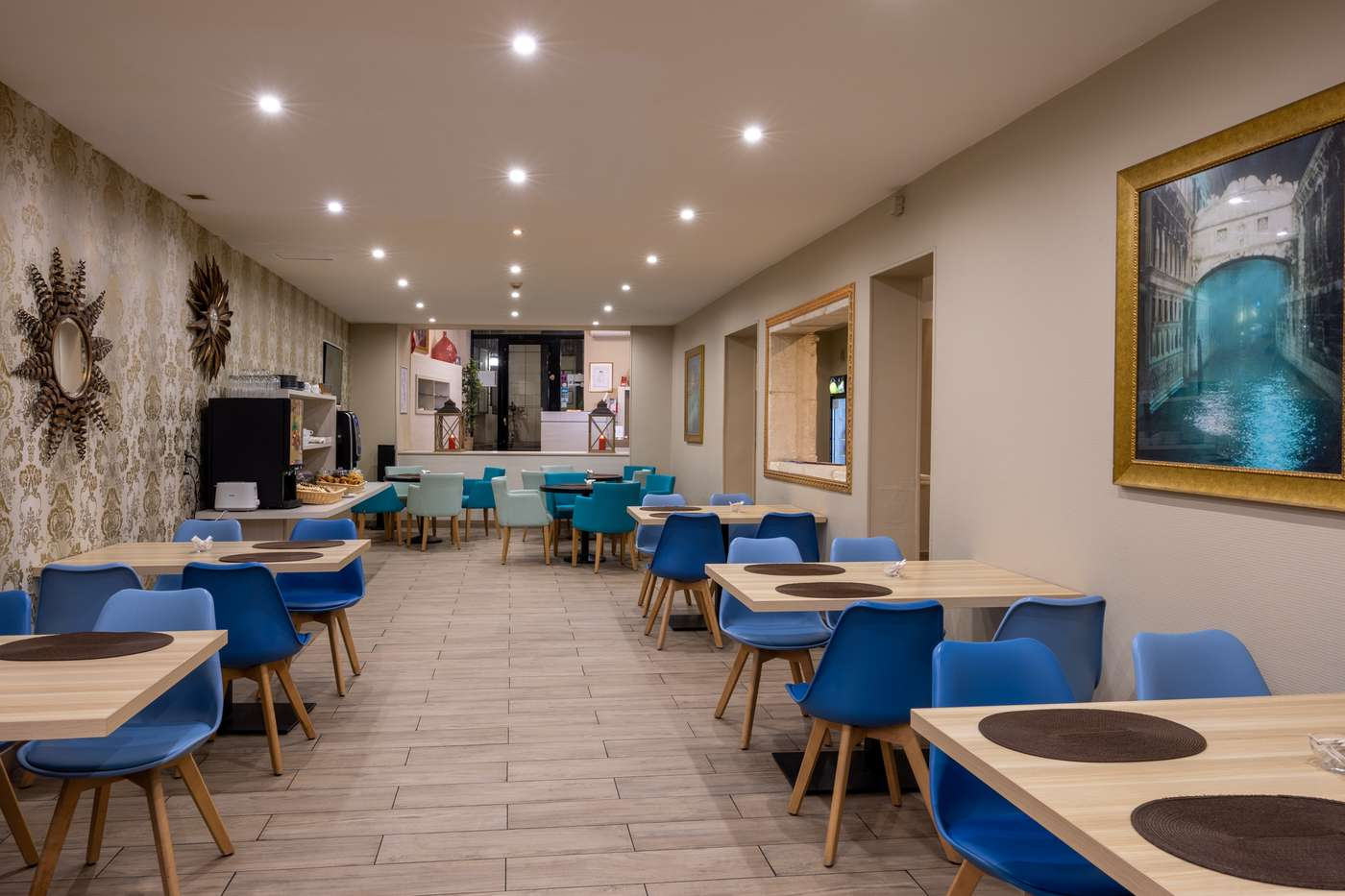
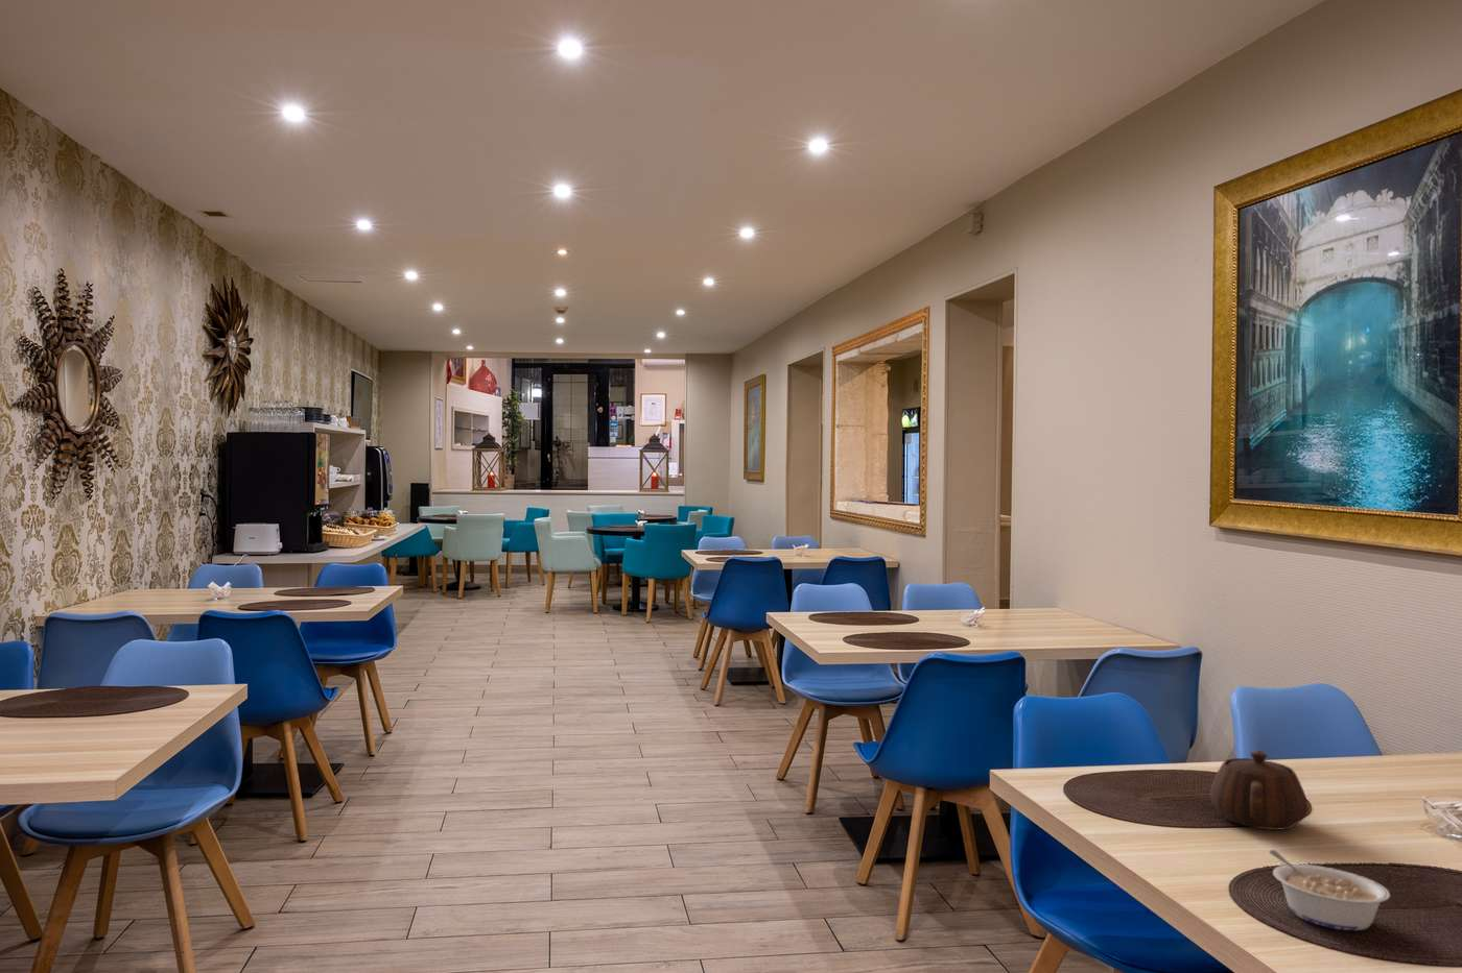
+ teapot (1258, 785)
+ legume (1324, 895)
